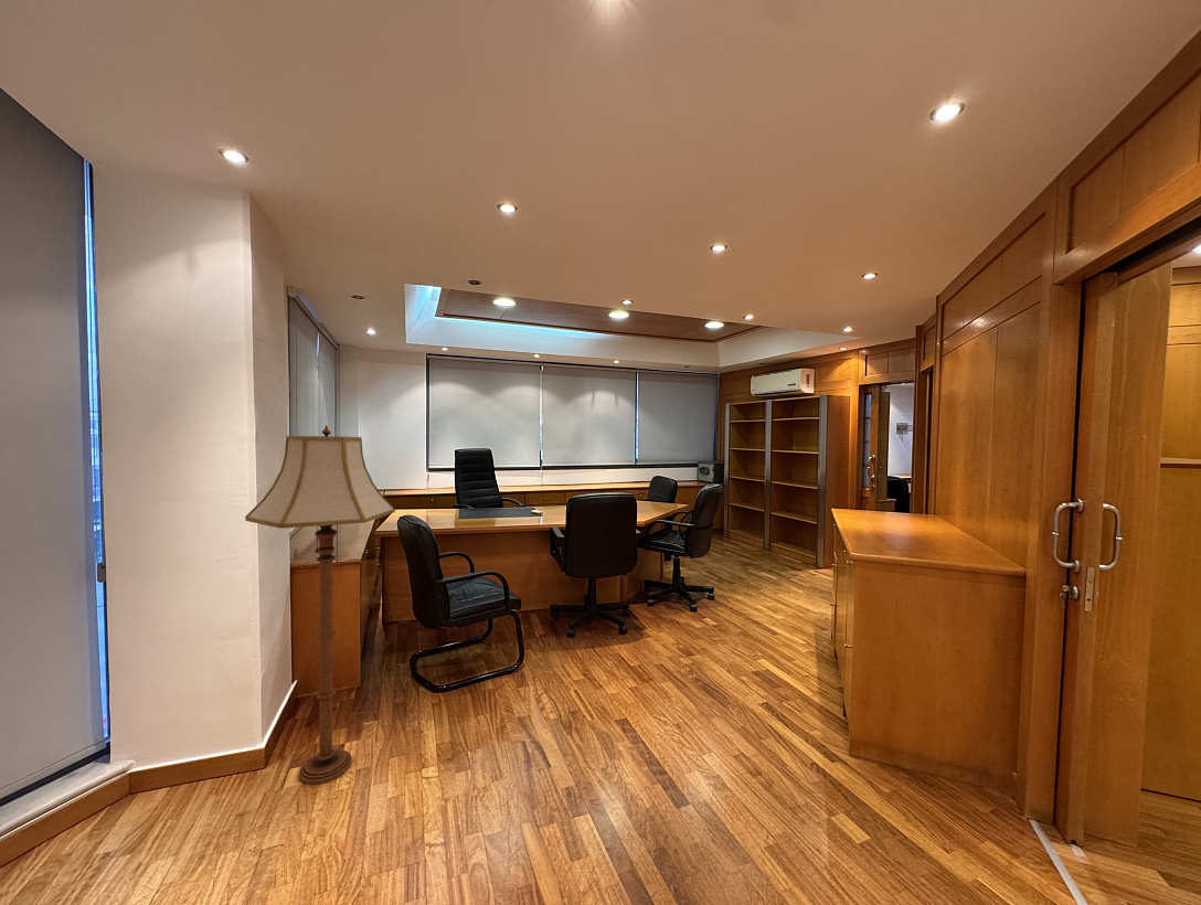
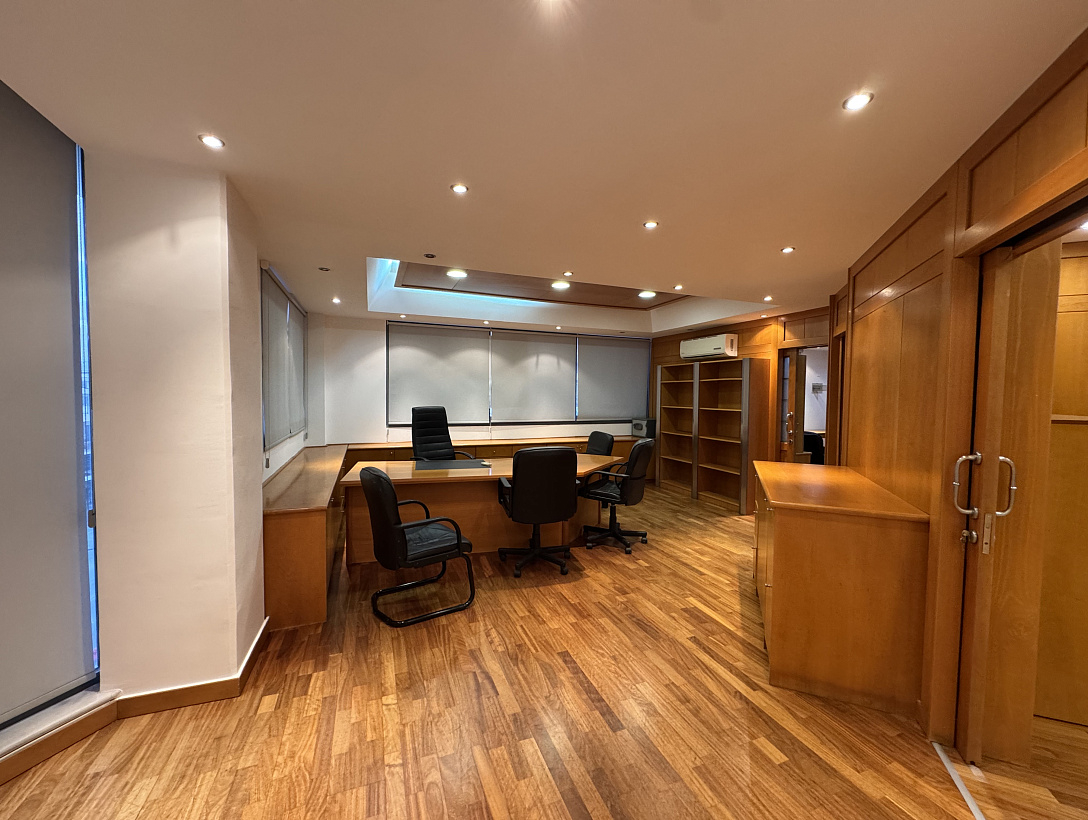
- floor lamp (325, 598)
